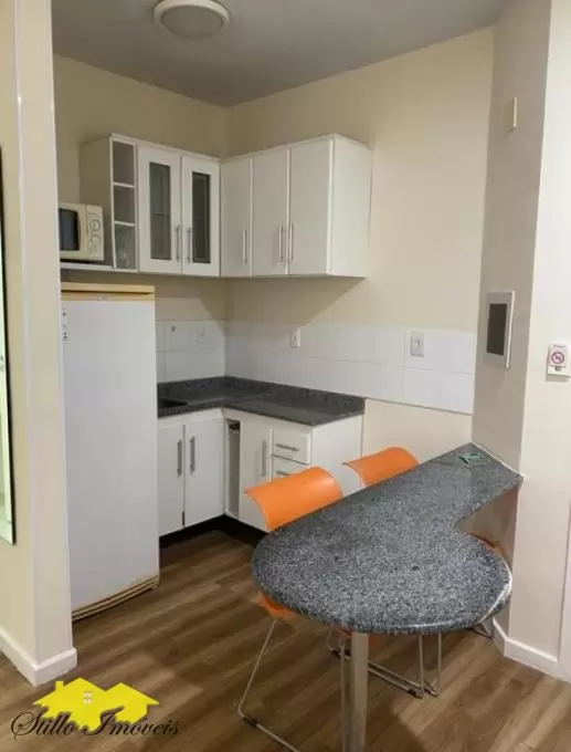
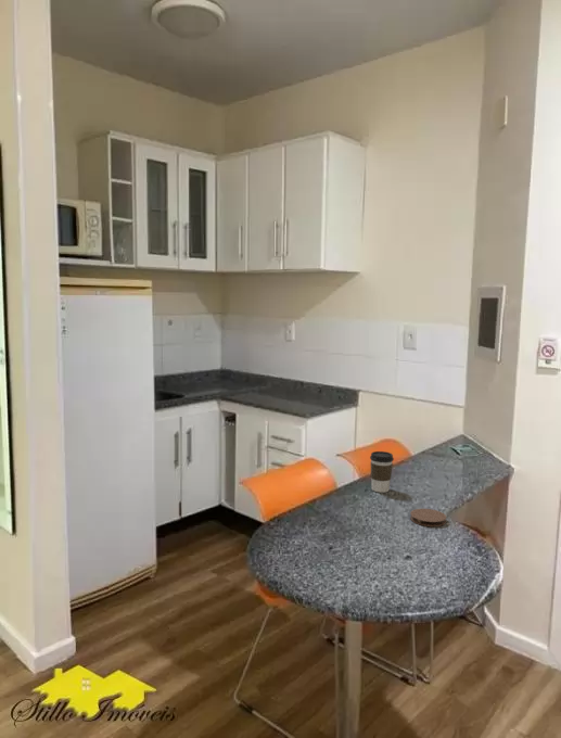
+ coaster (428, 517)
+ coffee cup (381, 471)
